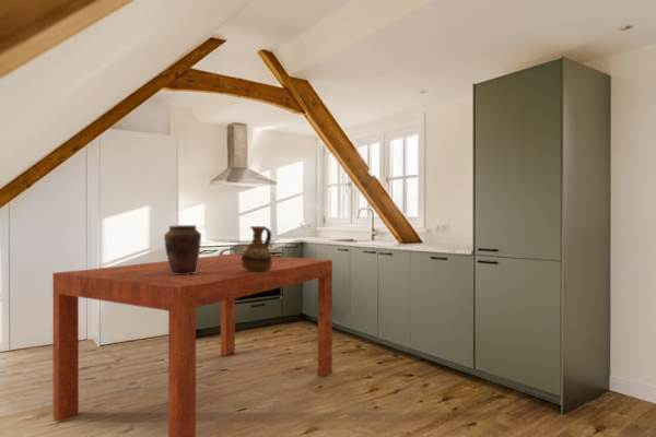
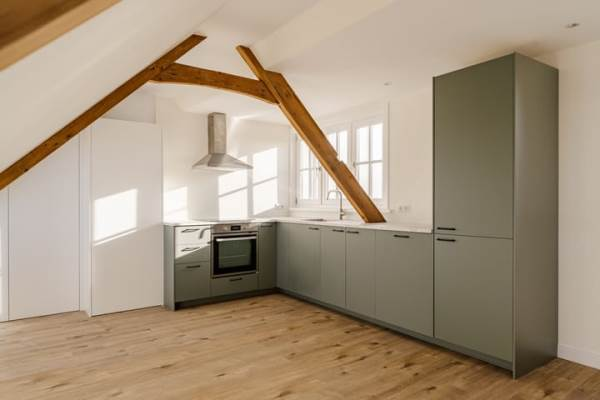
- dining table (221, 329)
- vase (183, 248)
- ceramic pitcher (256, 248)
